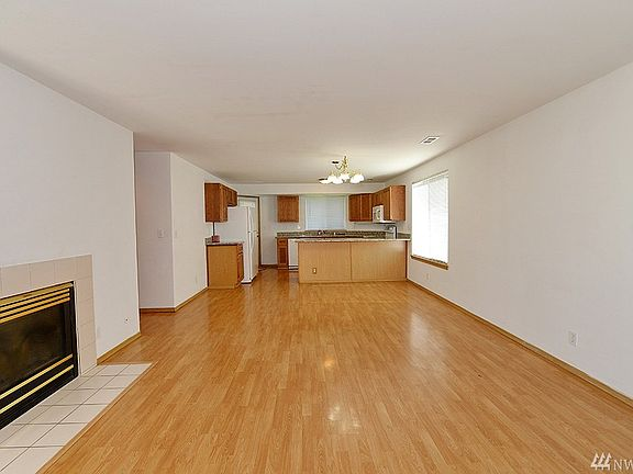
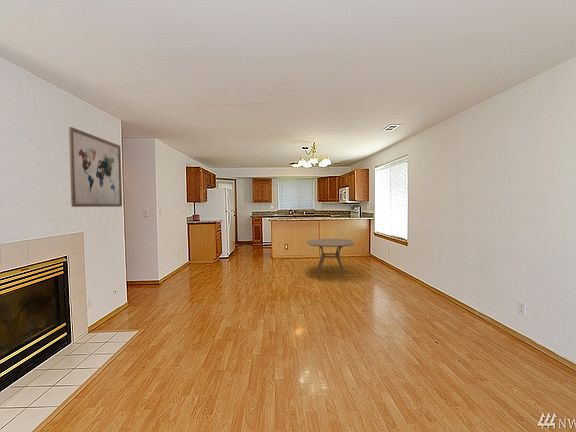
+ dining table (330, 256)
+ wall art (99, 172)
